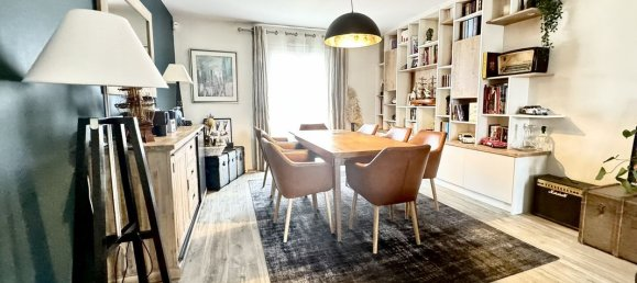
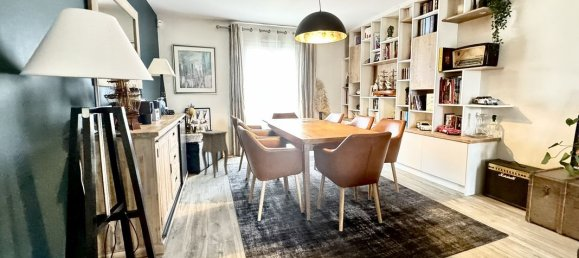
+ side table (215, 153)
